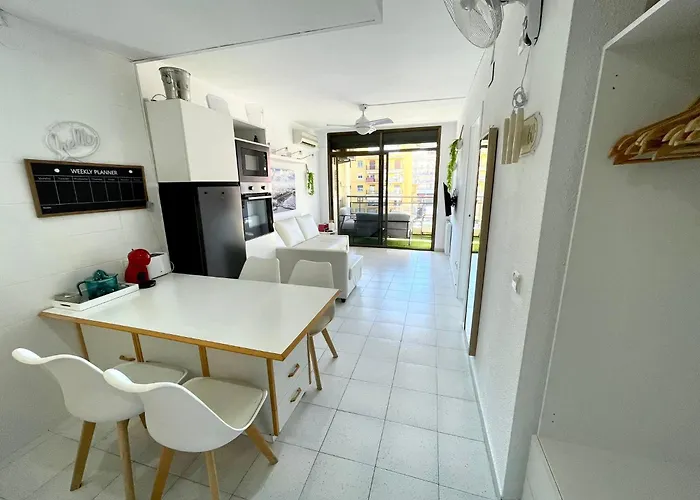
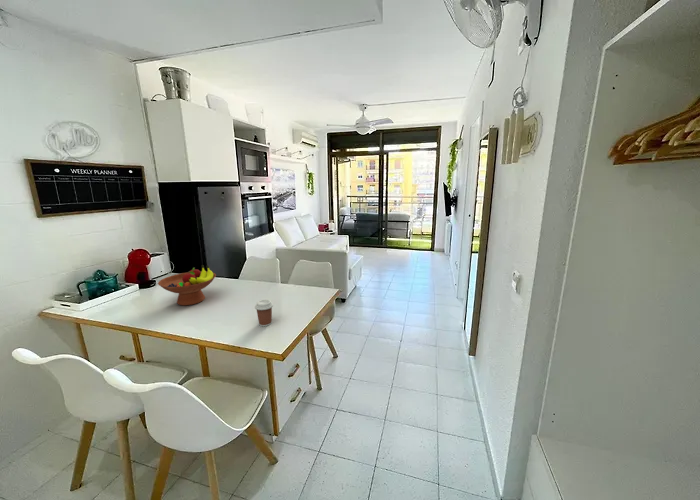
+ fruit bowl (189, 285)
+ coffee cup (264, 312)
